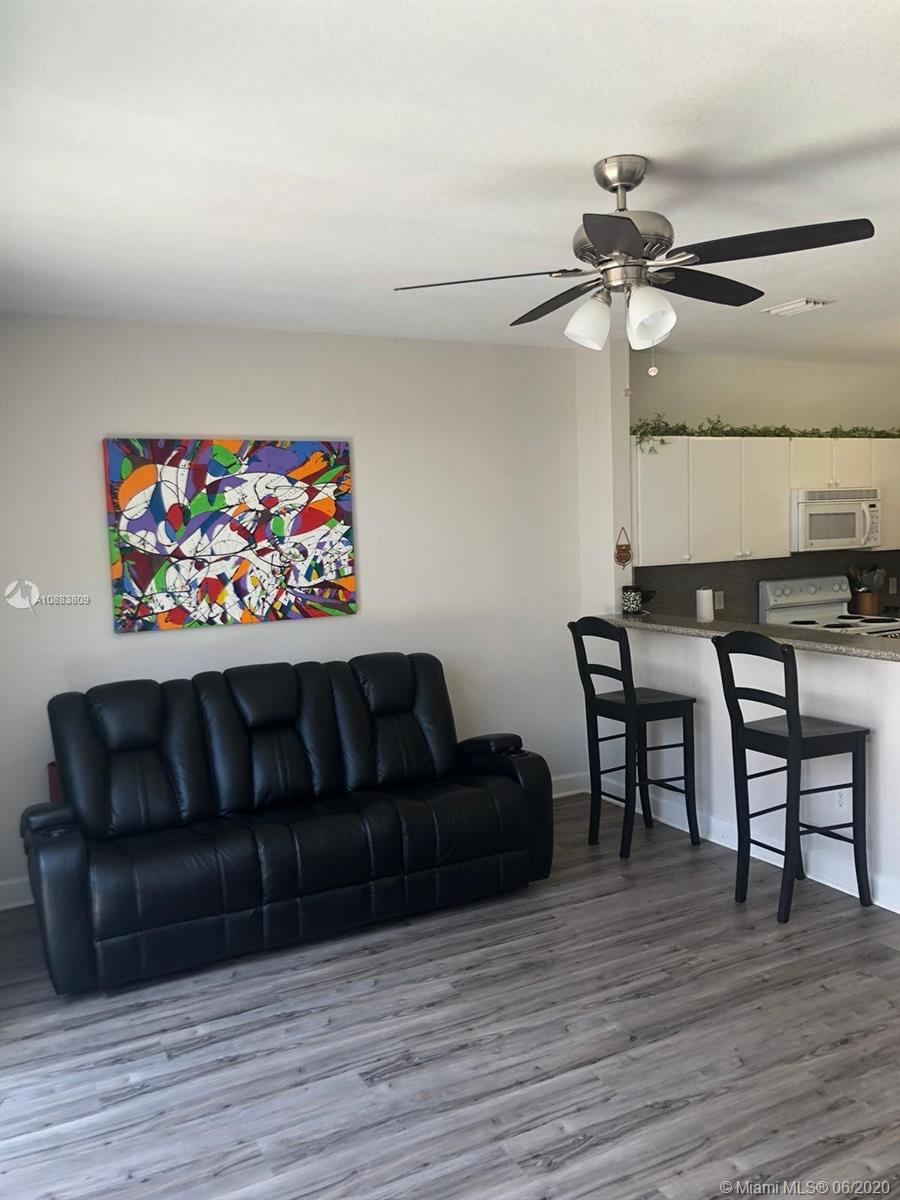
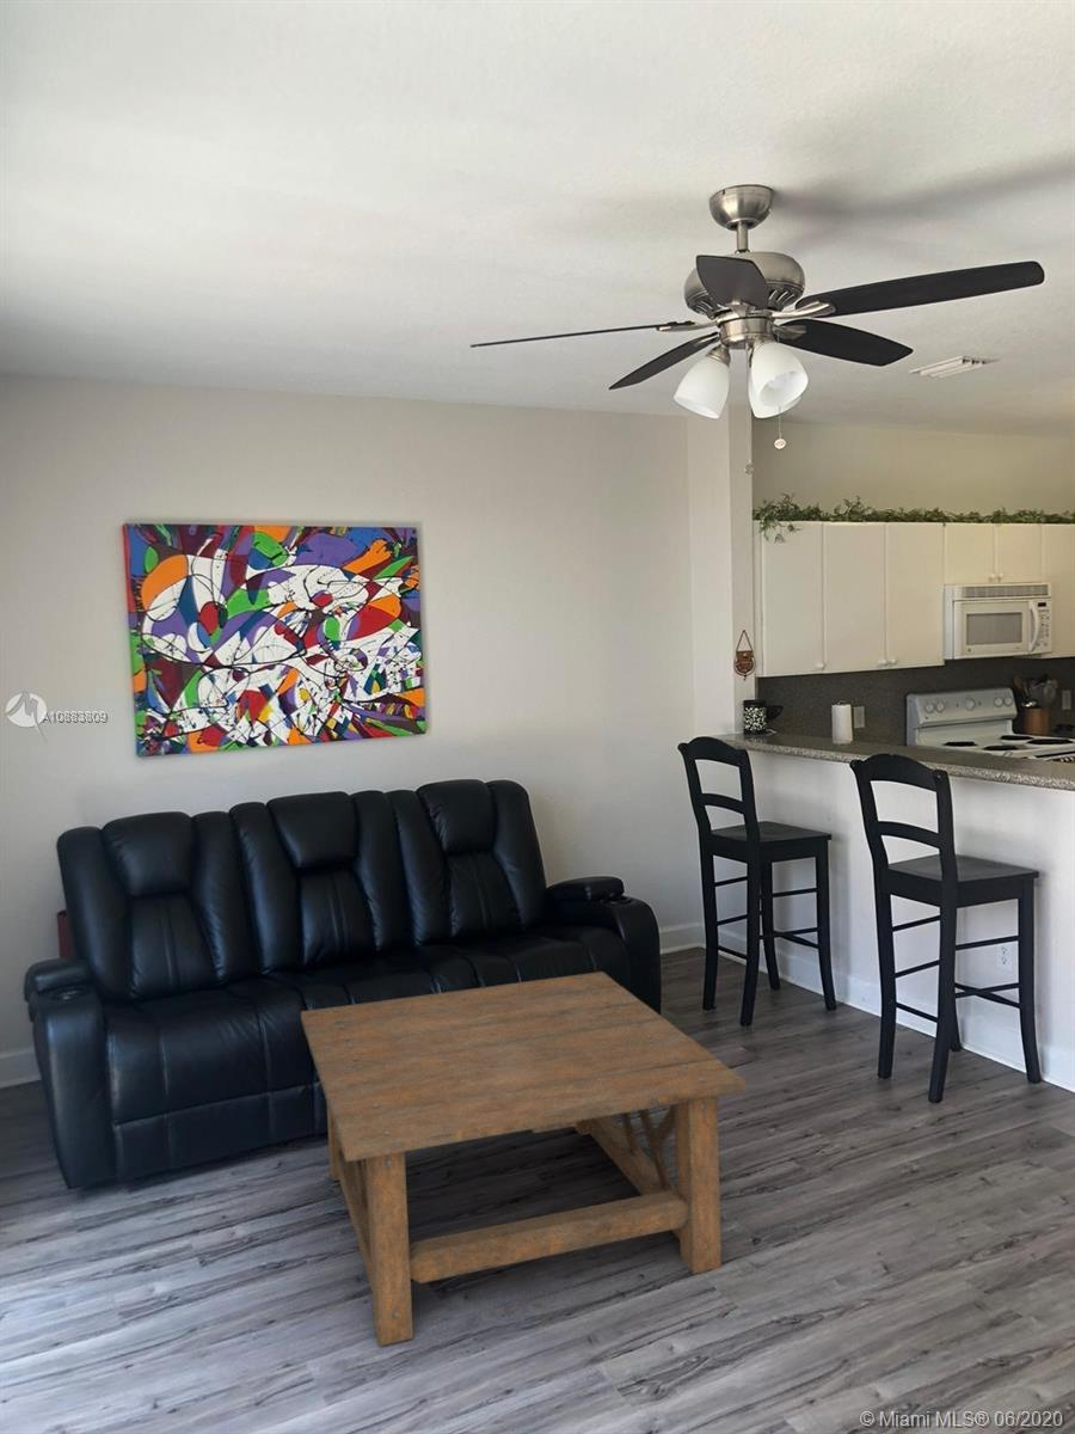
+ coffee table (503, 1128)
